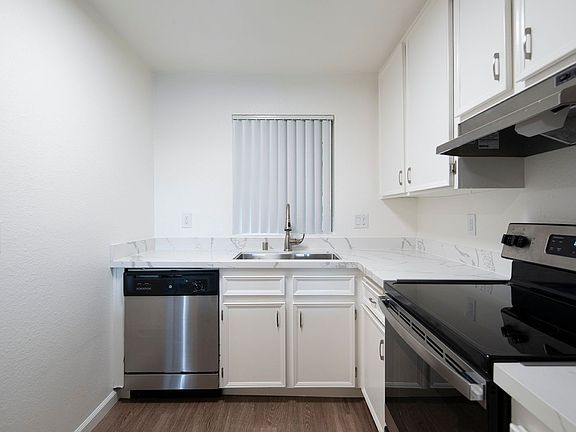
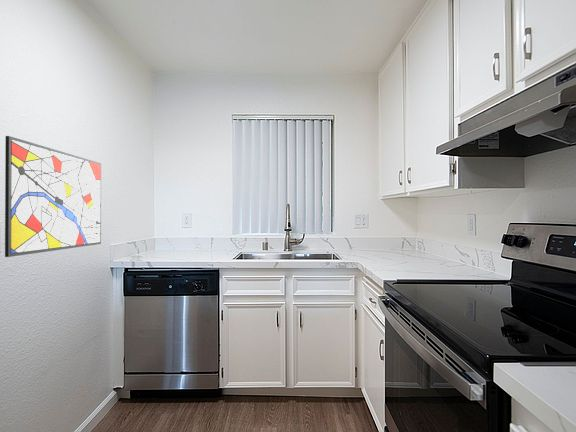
+ wall art (62, 200)
